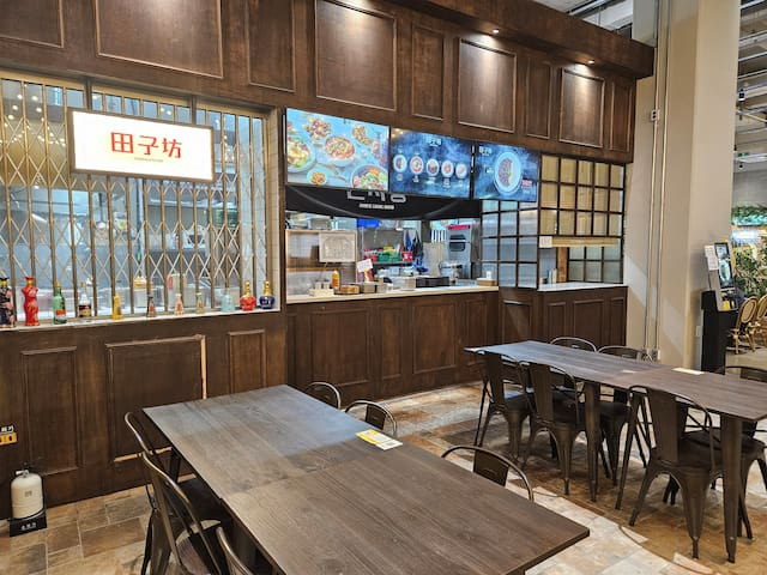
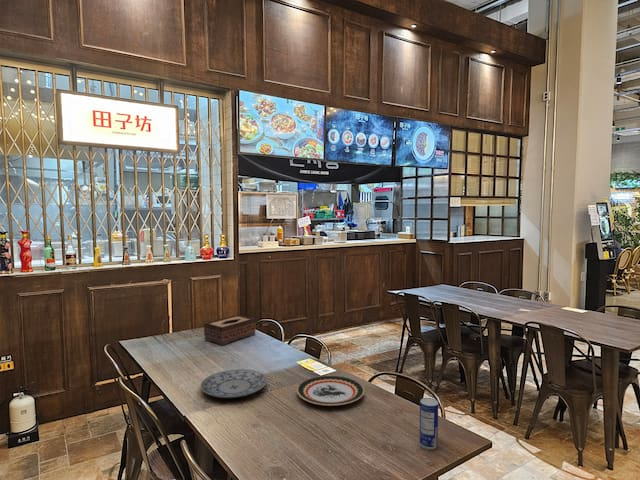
+ tissue box (230, 329)
+ beverage can (428, 423)
+ plate (234, 385)
+ plate (330, 391)
